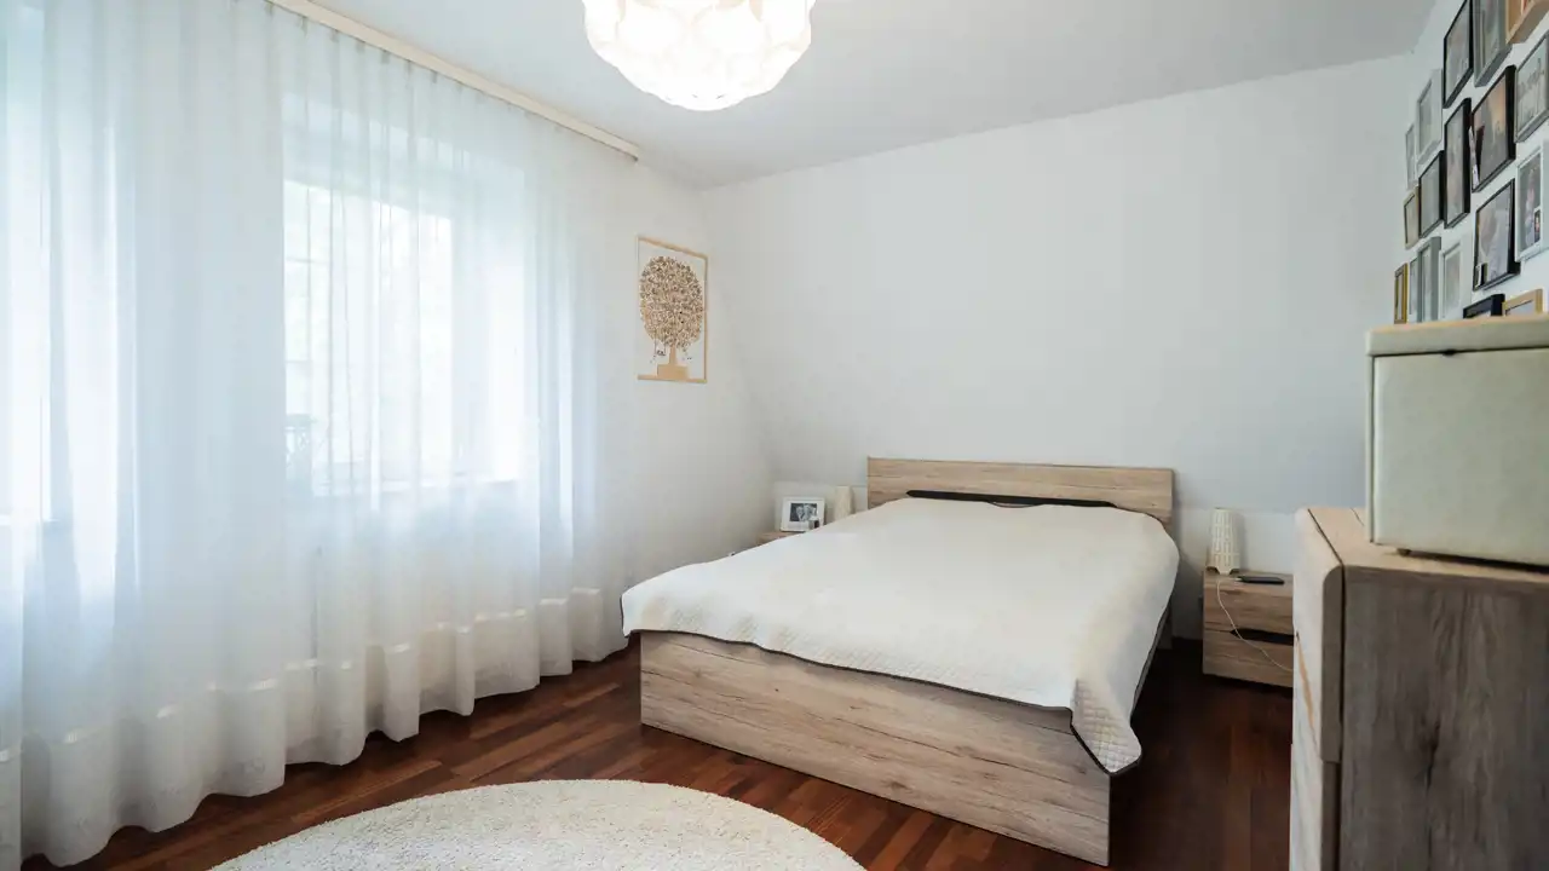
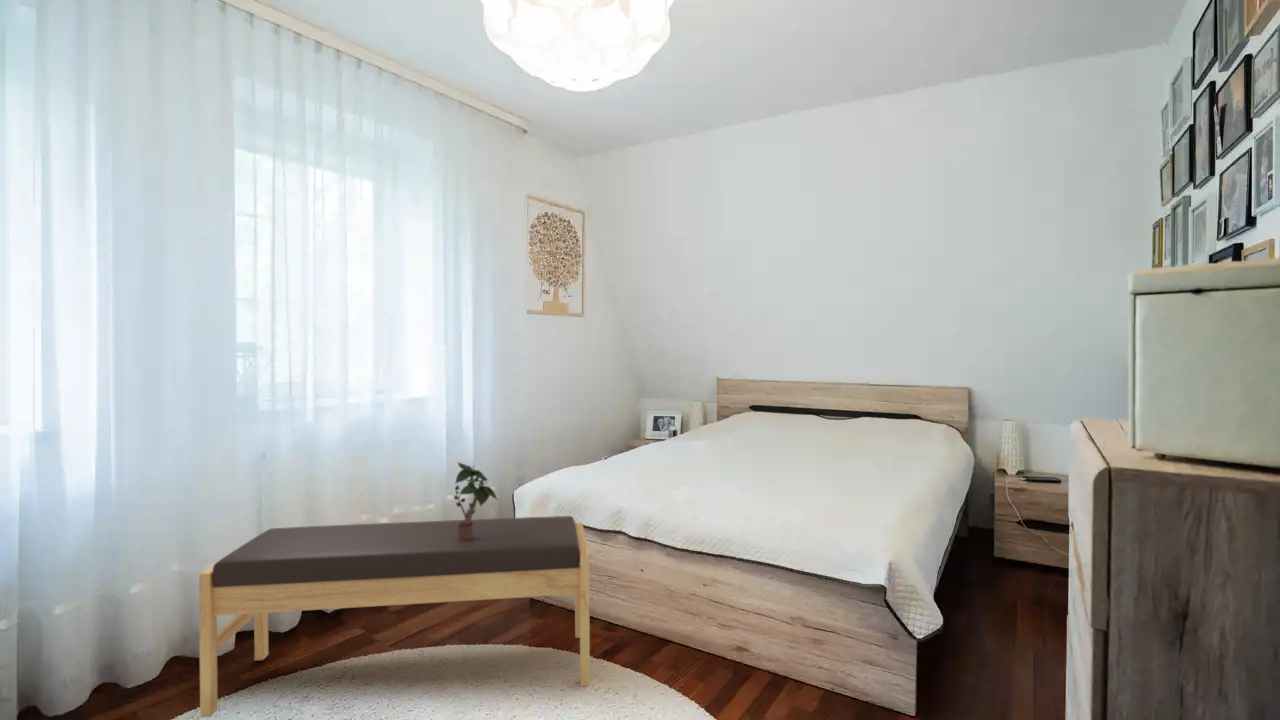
+ bench (416, 602)
+ potted plant (475, 496)
